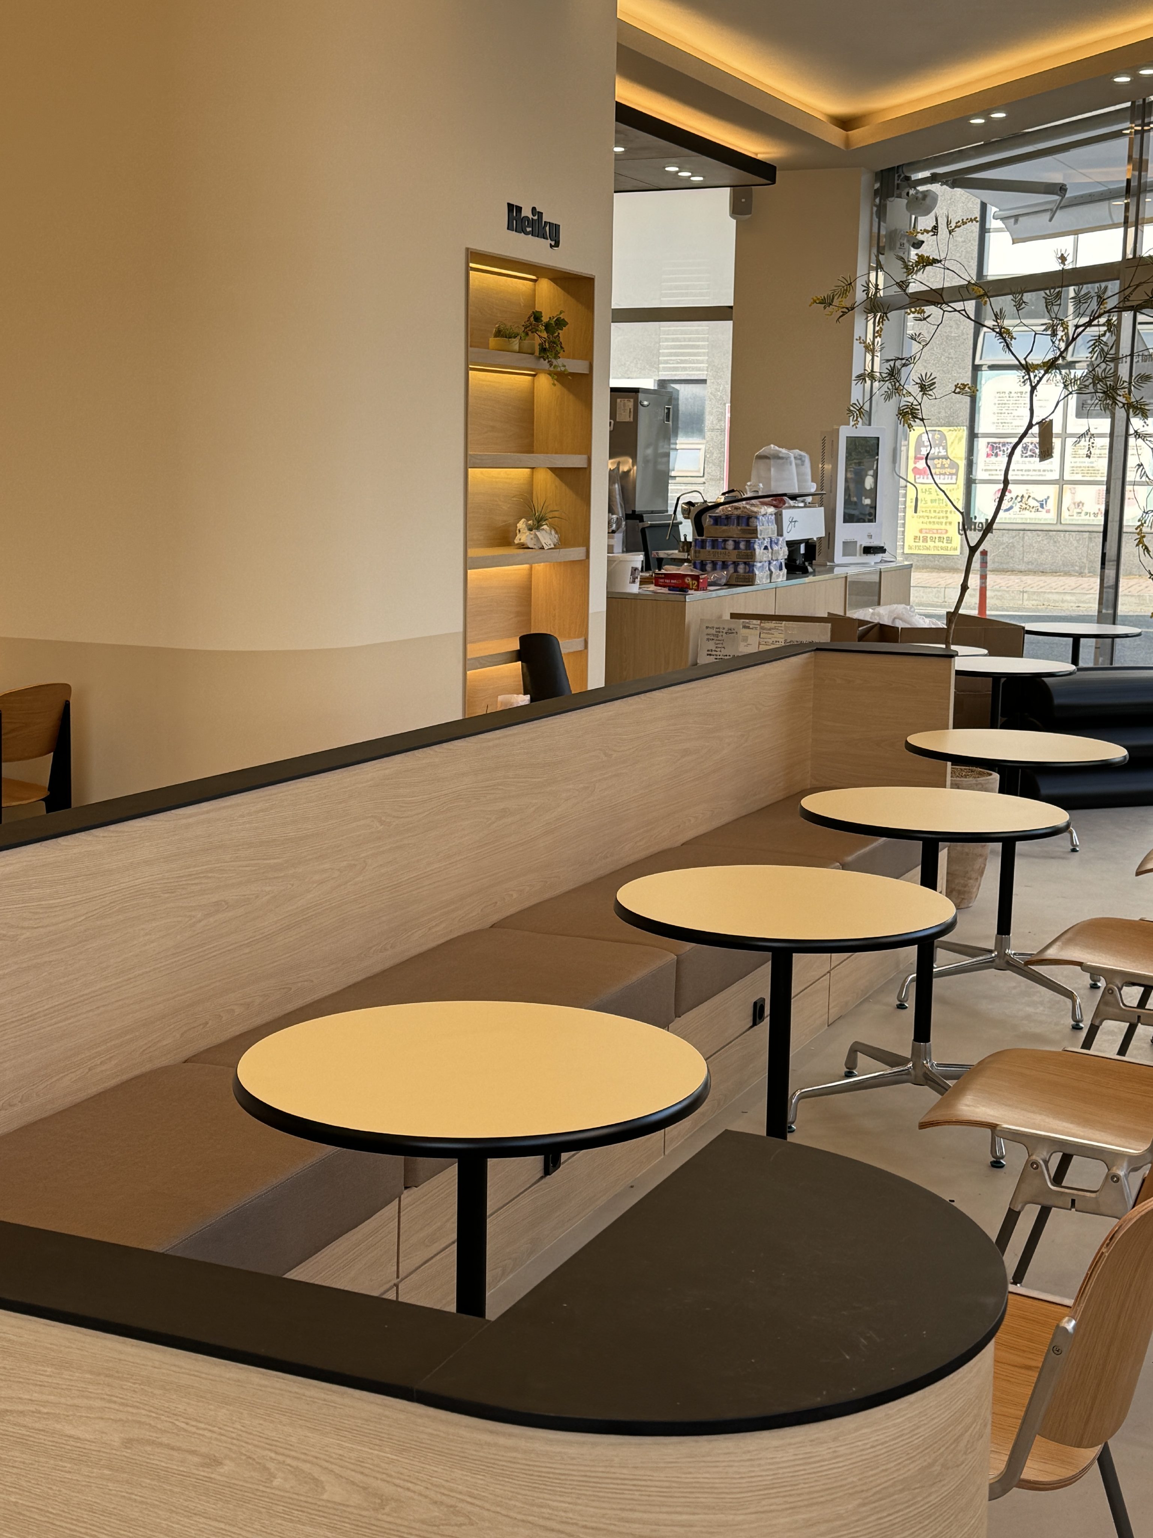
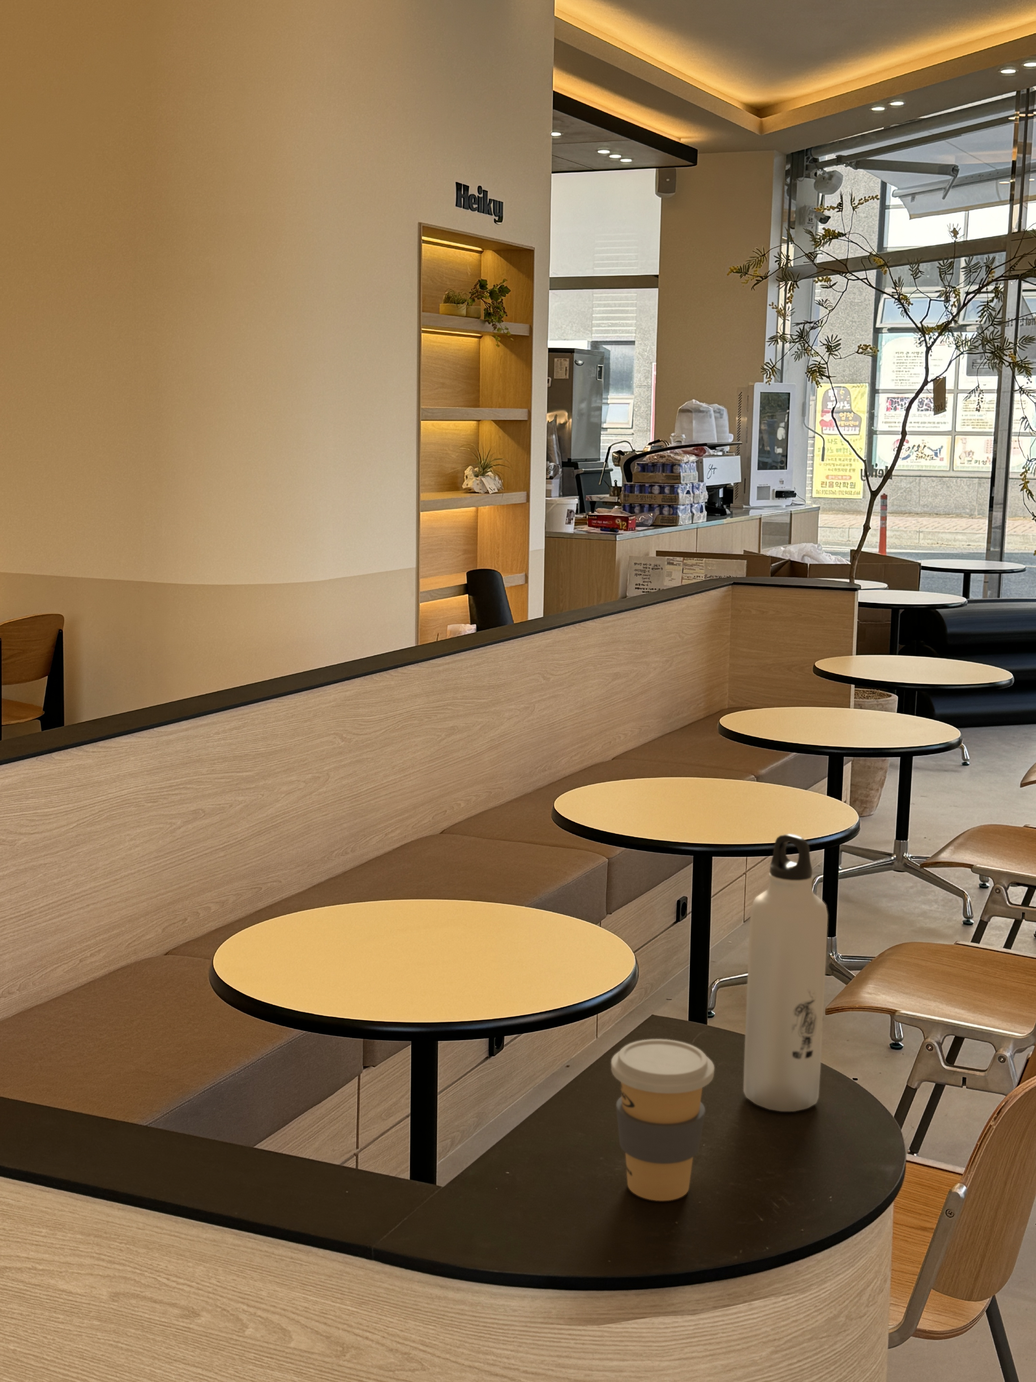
+ water bottle (787, 968)
+ coffee cup (661, 1121)
